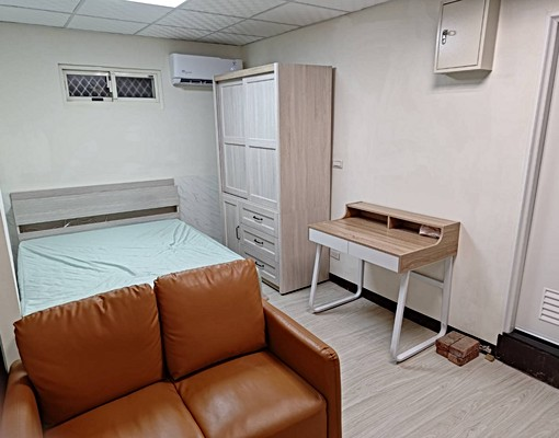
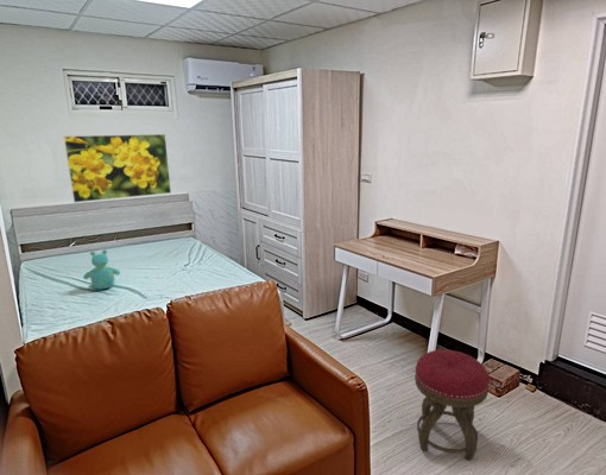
+ stool (448, 401)
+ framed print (121, 166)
+ teddy bear (101, 267)
